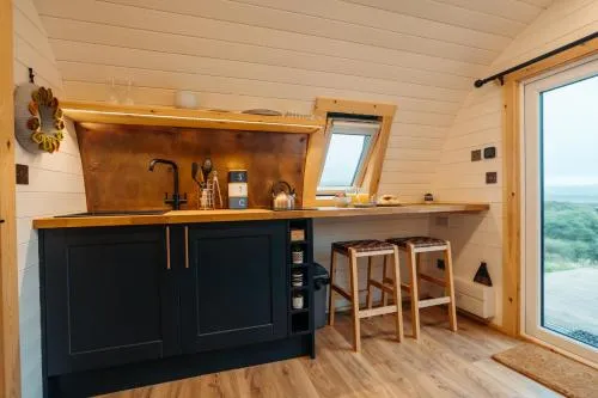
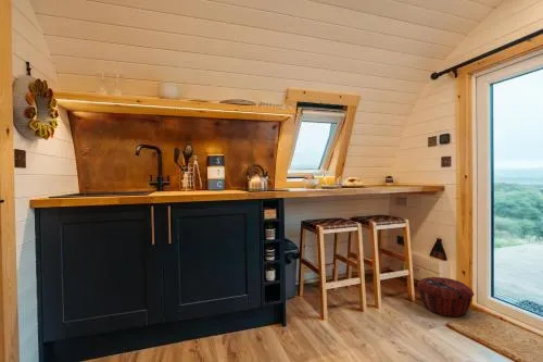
+ woven basket (444, 294)
